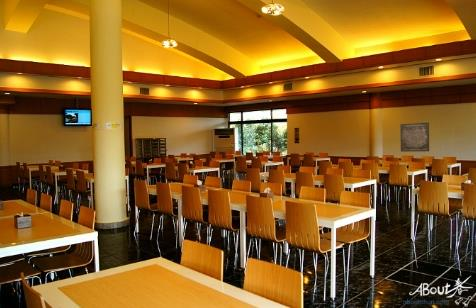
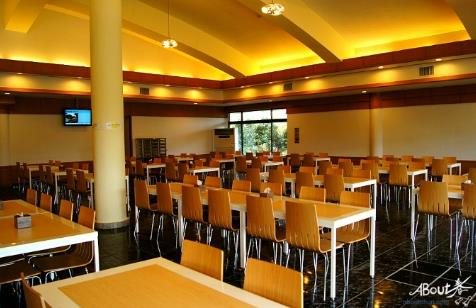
- wall art (414, 137)
